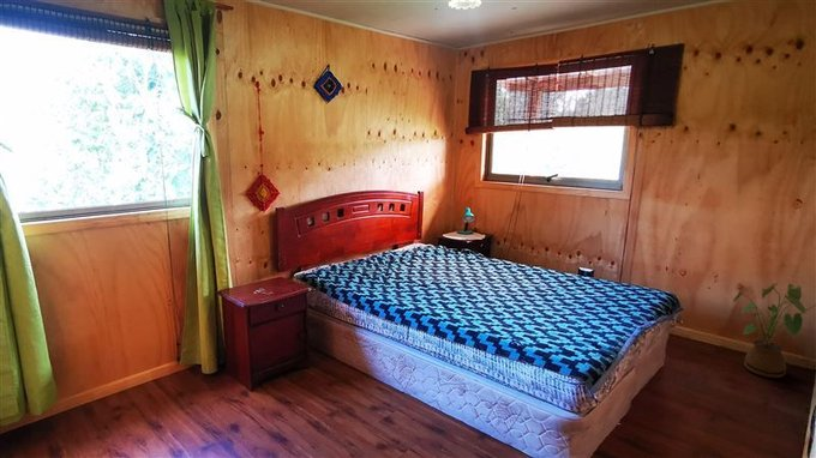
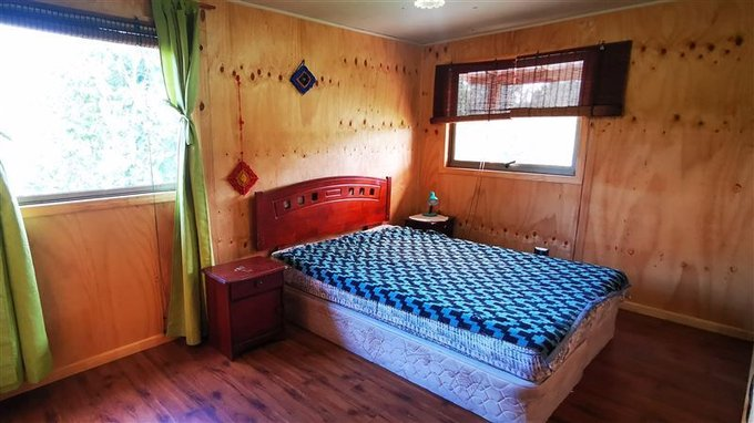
- house plant (775, 331)
